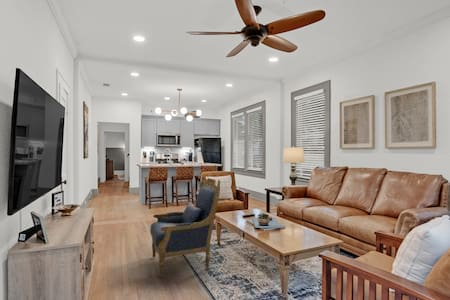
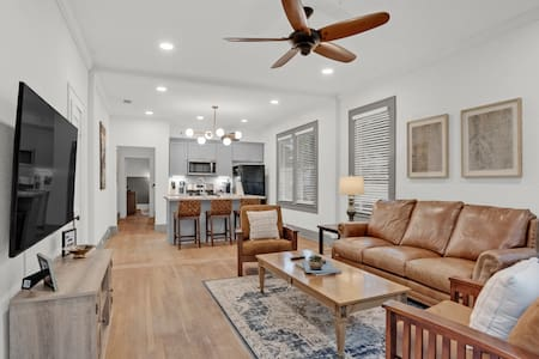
- armchair (183, 220)
